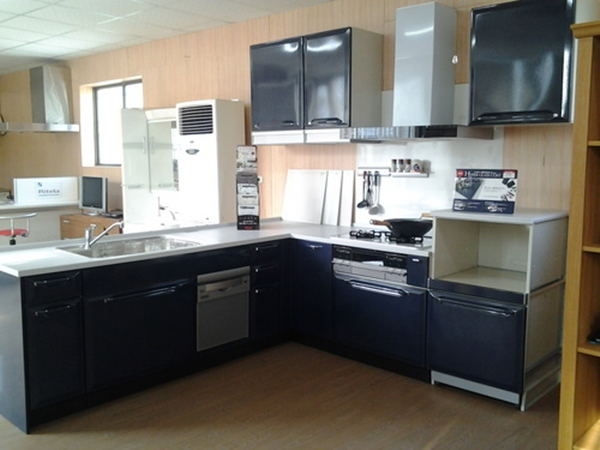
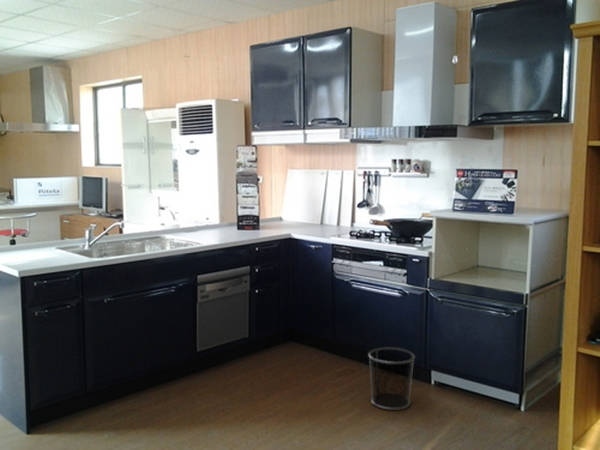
+ waste bin (390, 378)
